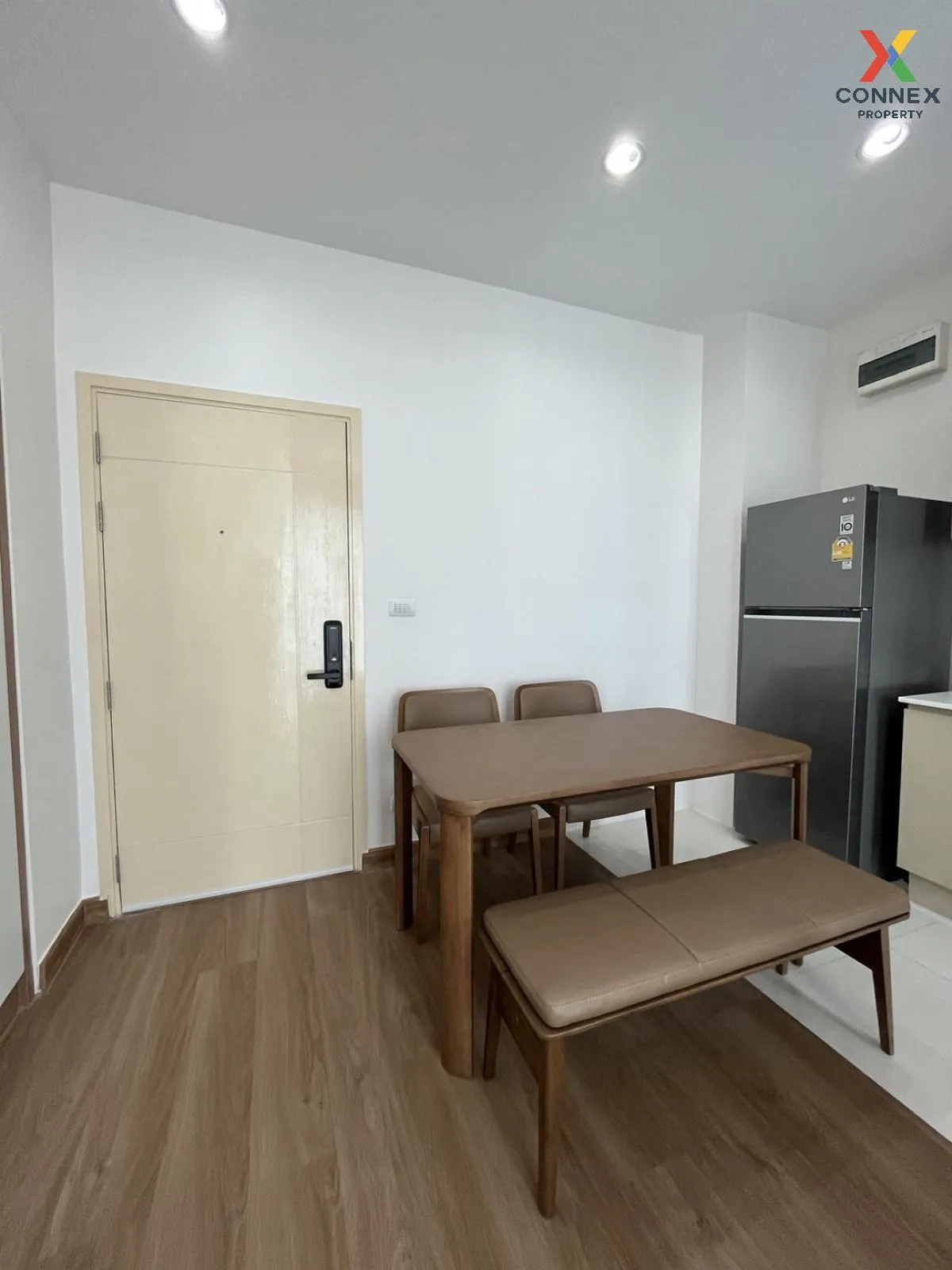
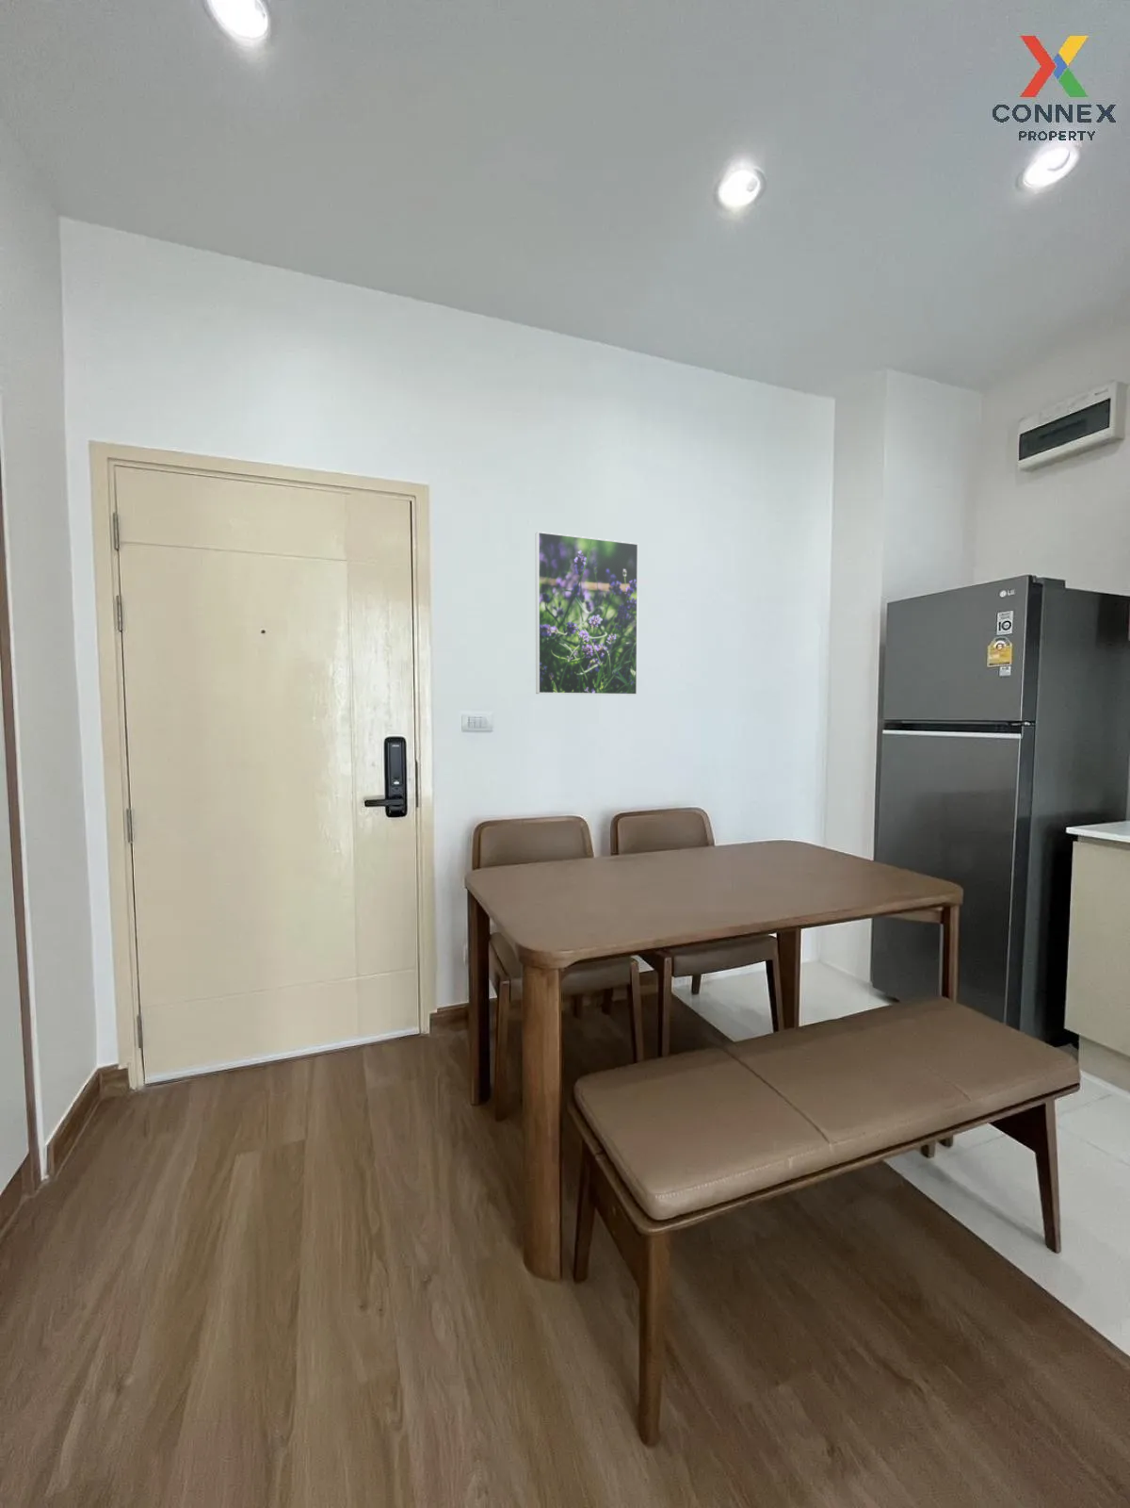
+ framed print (588, 616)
